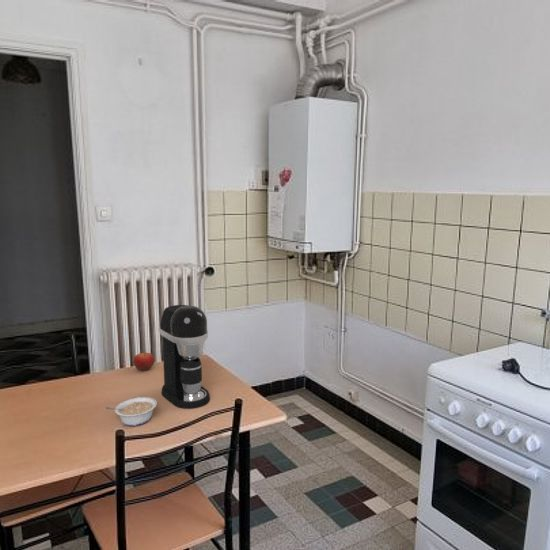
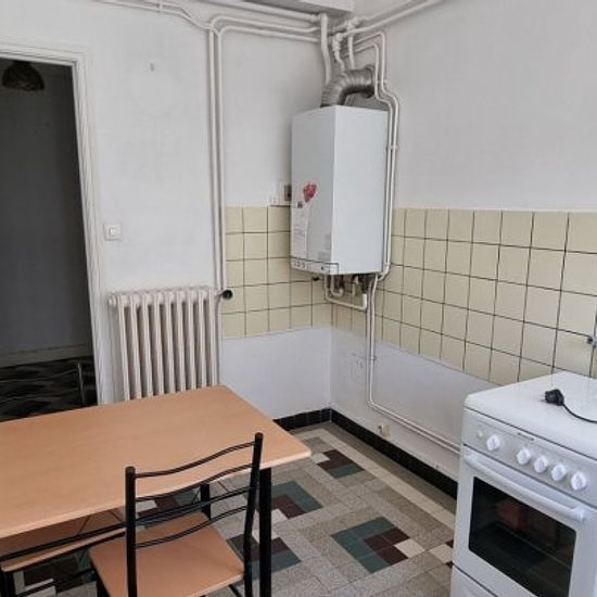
- coffee maker (184, 350)
- legume (134, 412)
- fruit (144, 360)
